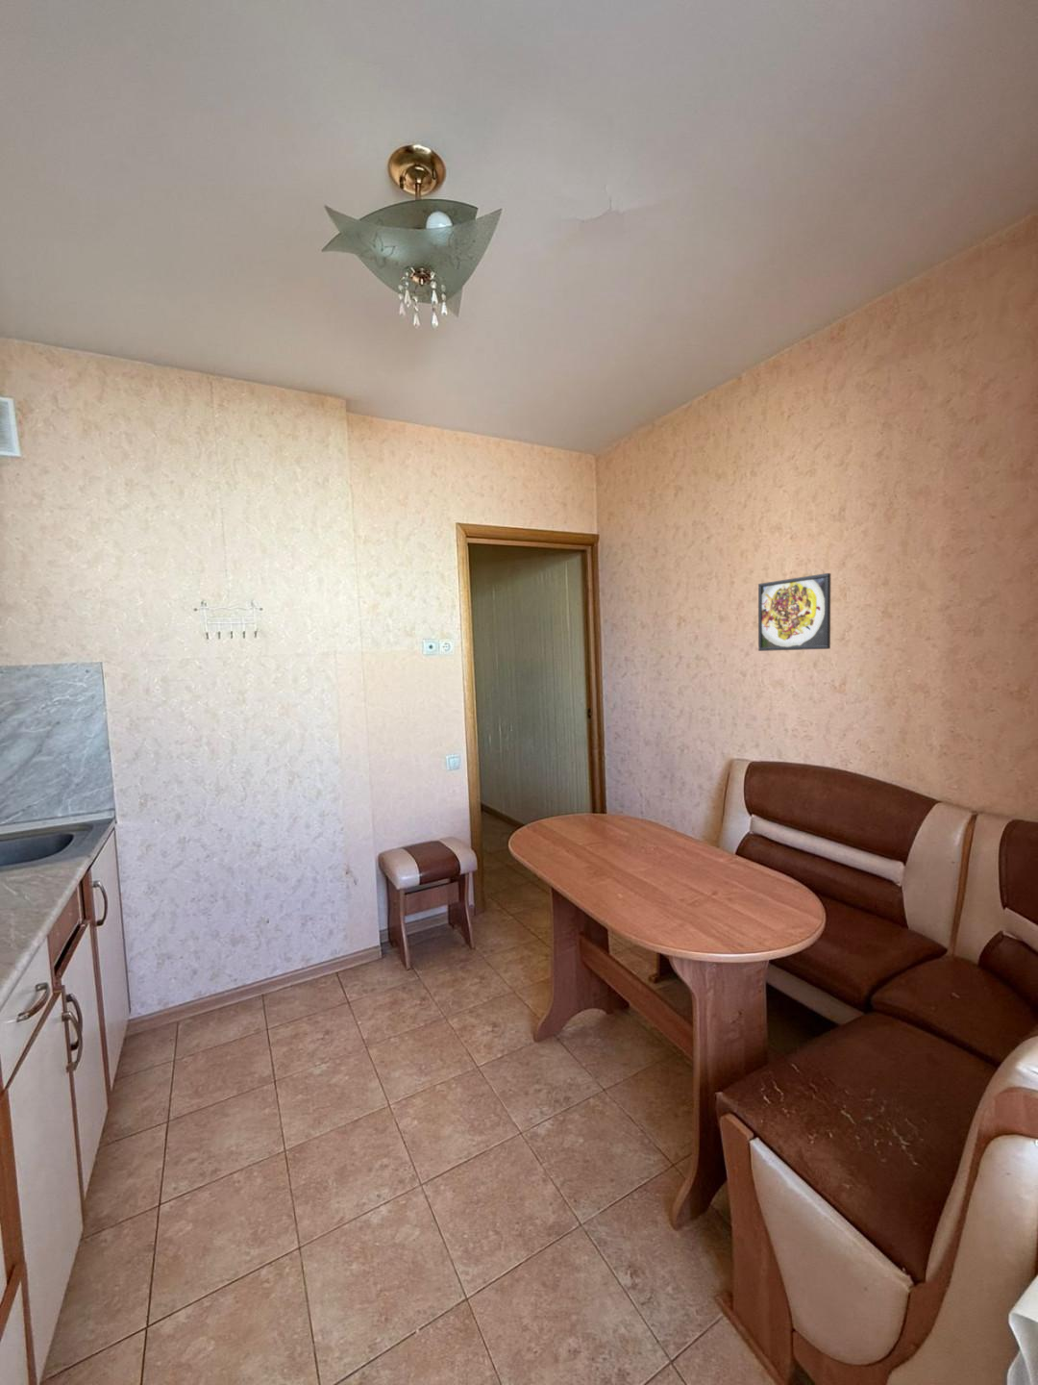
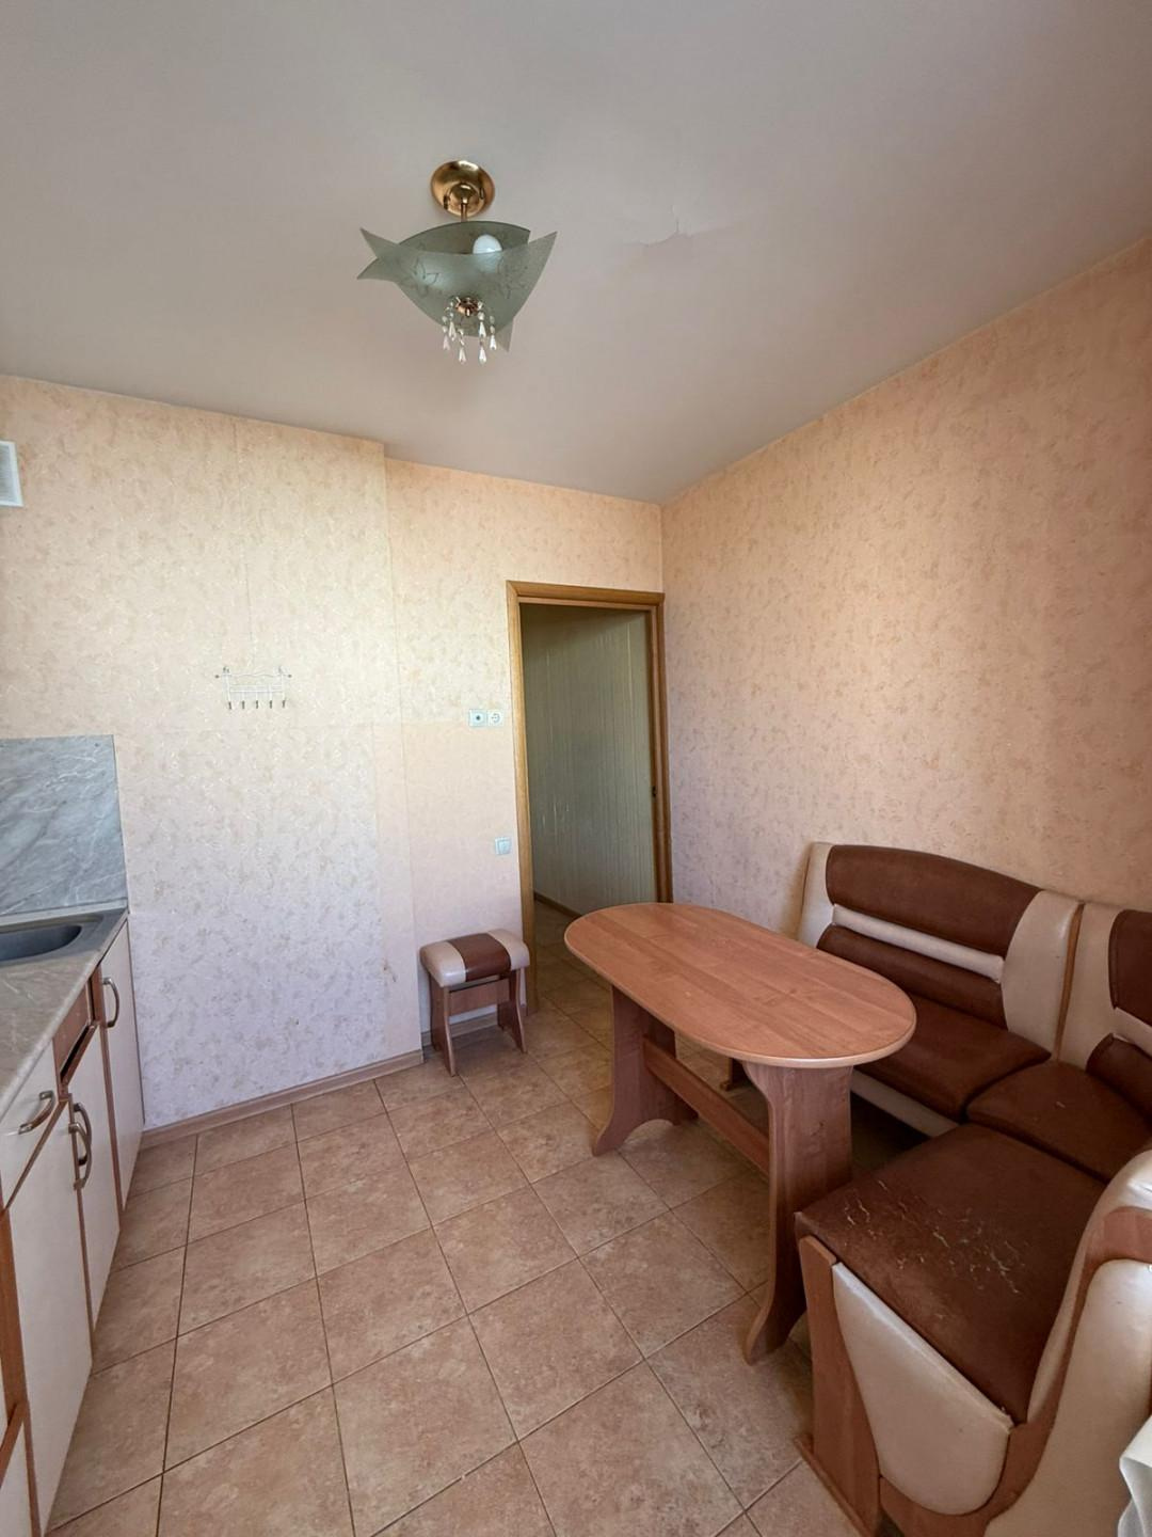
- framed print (792, 614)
